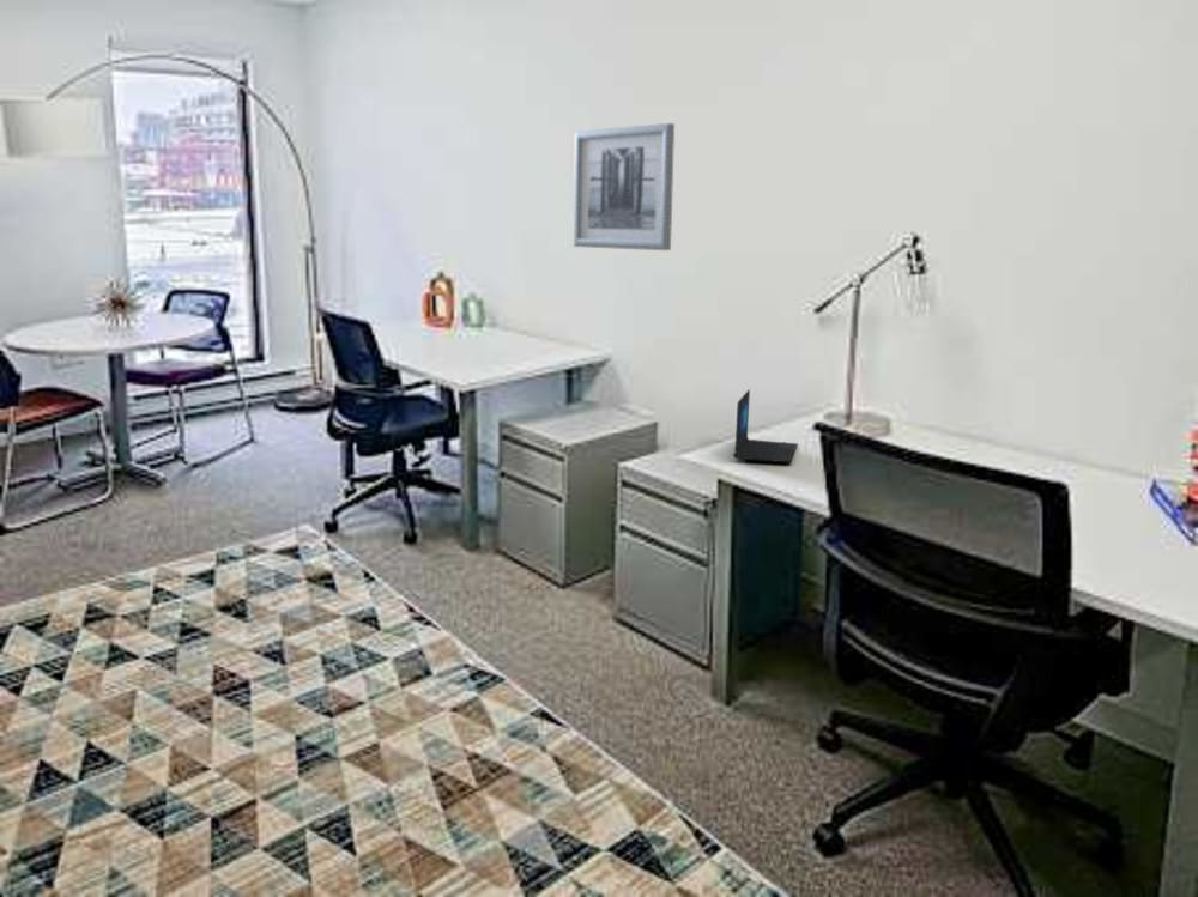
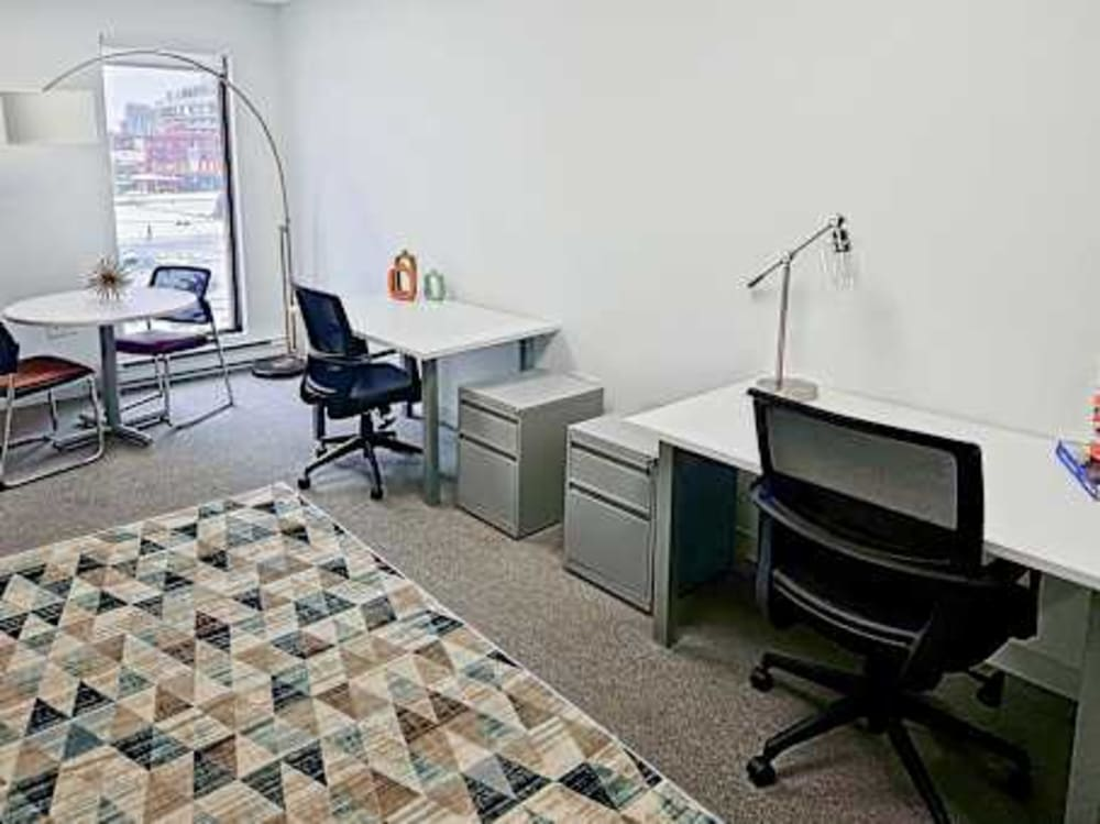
- wall art (621, 188)
- laptop (767, 441)
